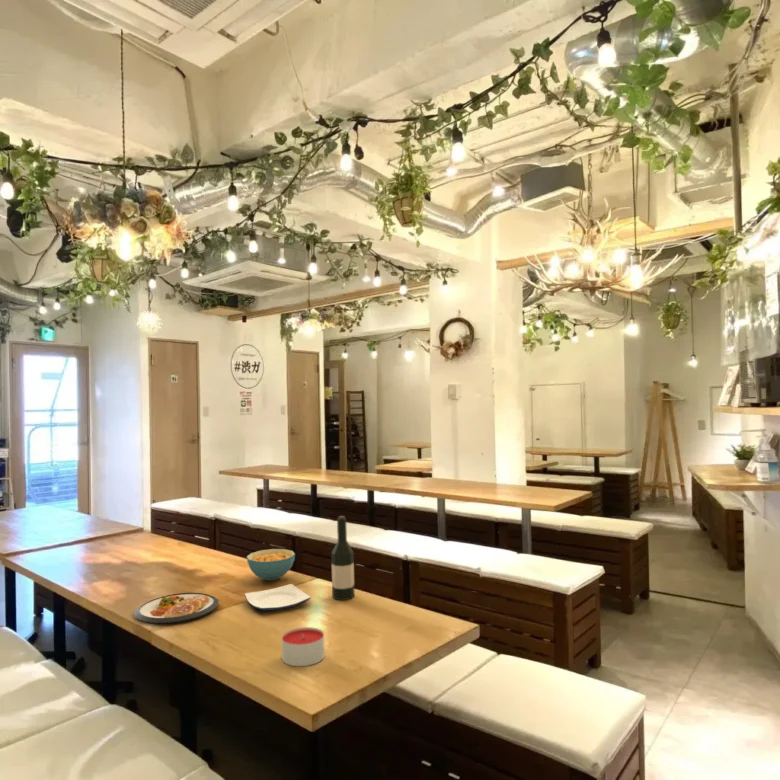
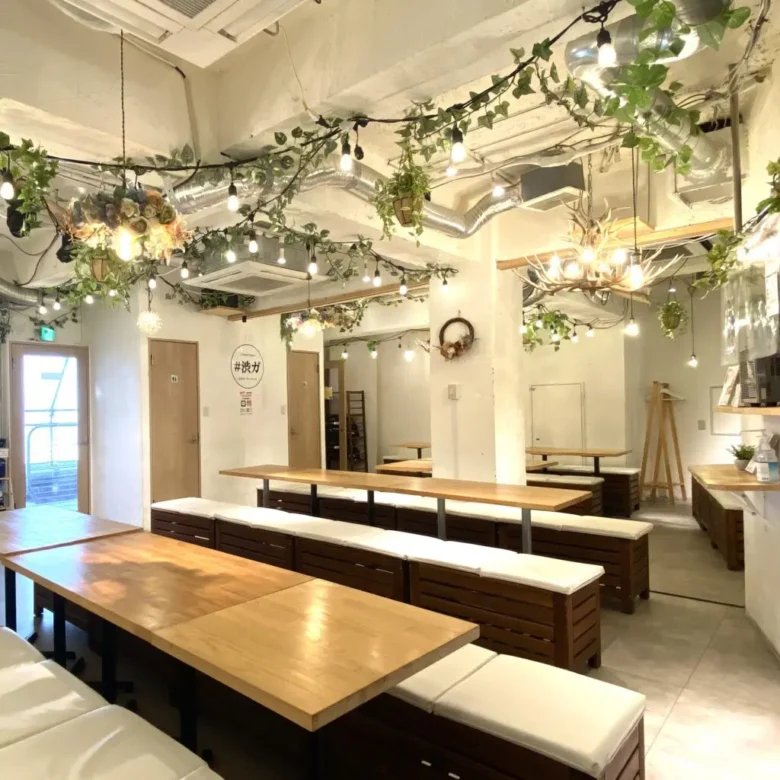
- wine bottle (342, 556)
- candle (303, 645)
- cereal bowl (271, 566)
- plate (277, 598)
- dish (177, 605)
